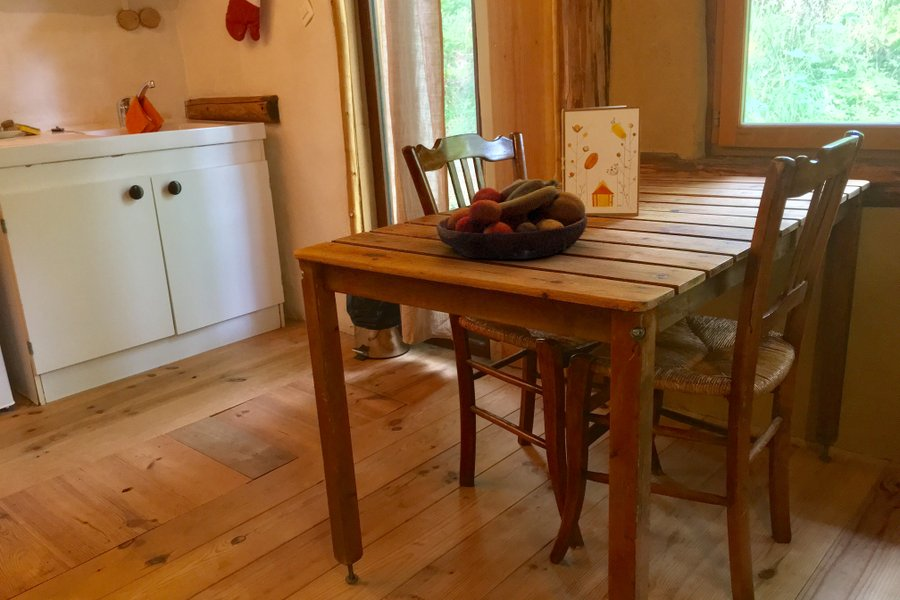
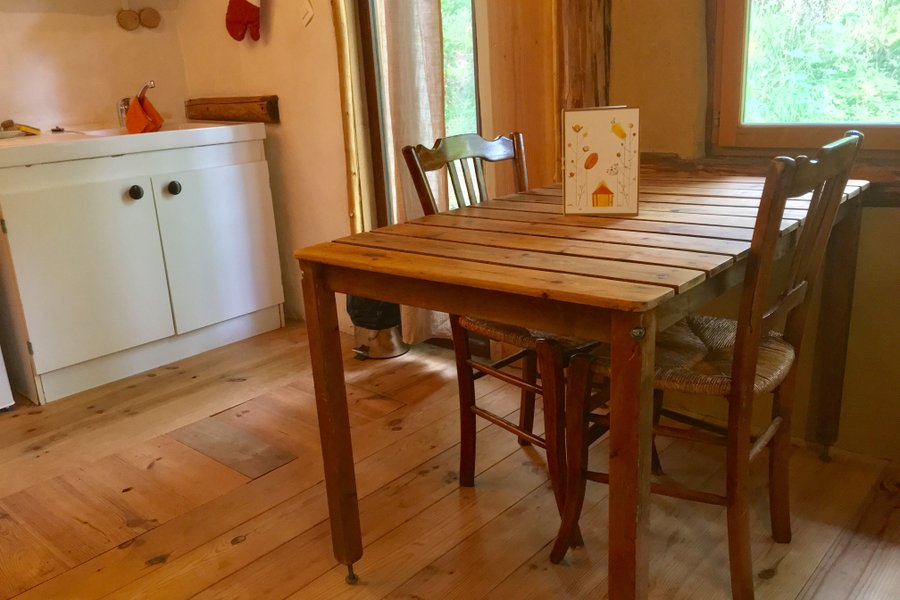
- fruit bowl (510, 213)
